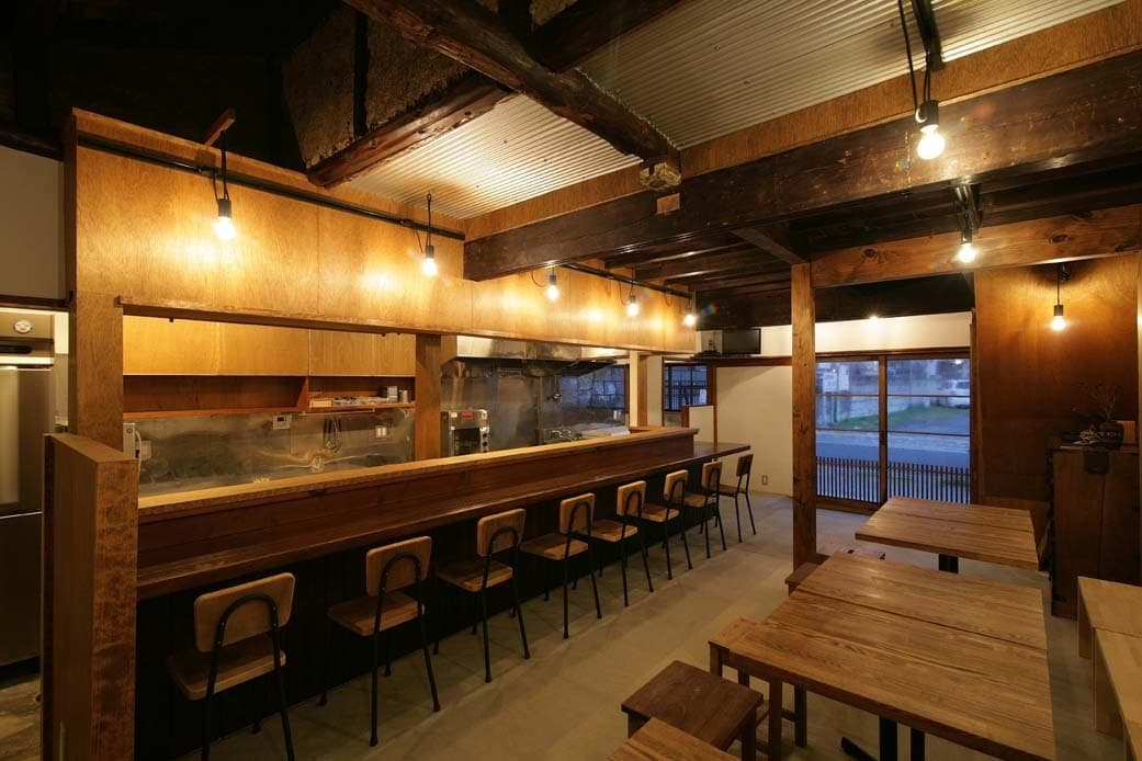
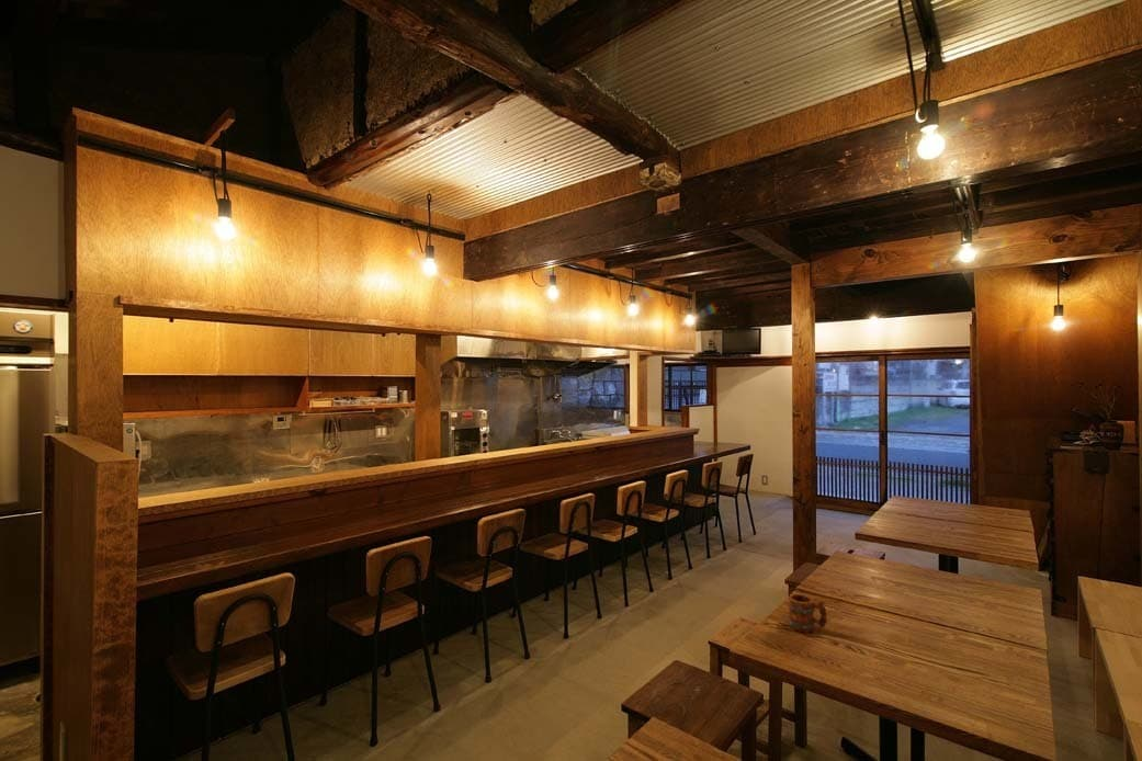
+ mug (806, 612)
